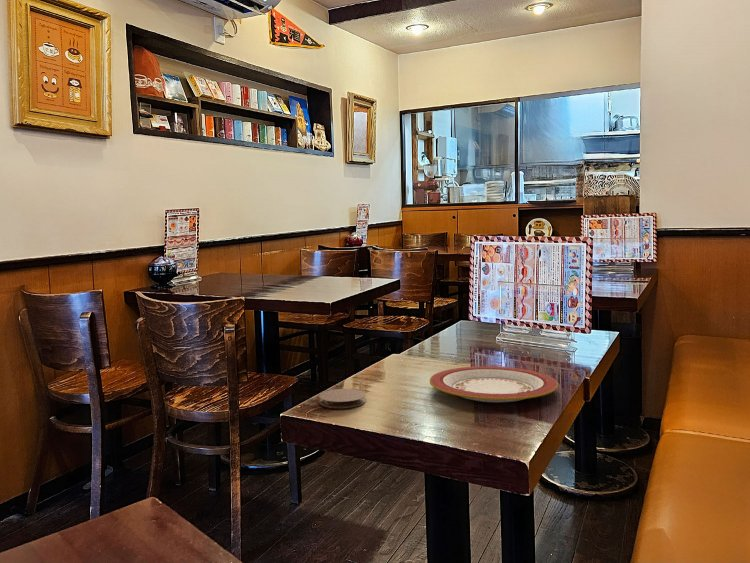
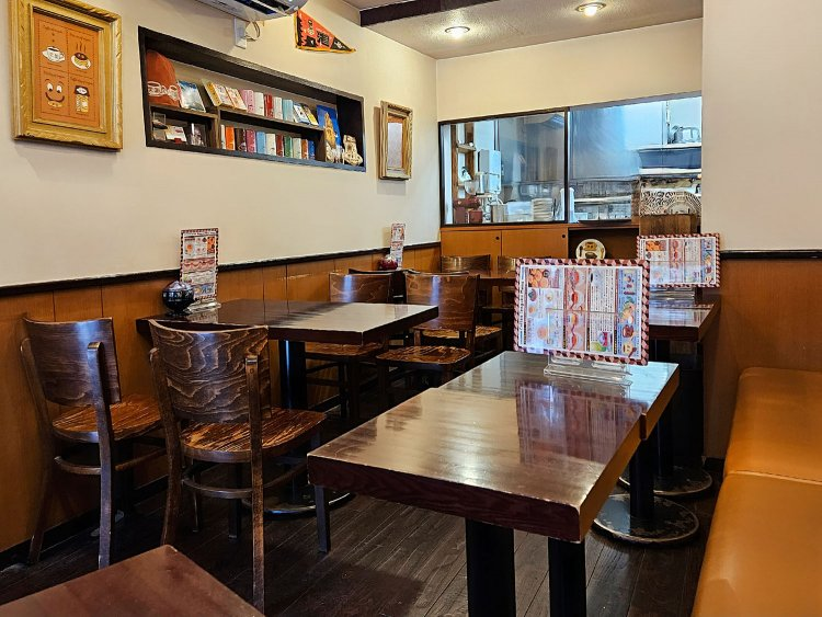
- plate (492, 385)
- coaster (342, 398)
